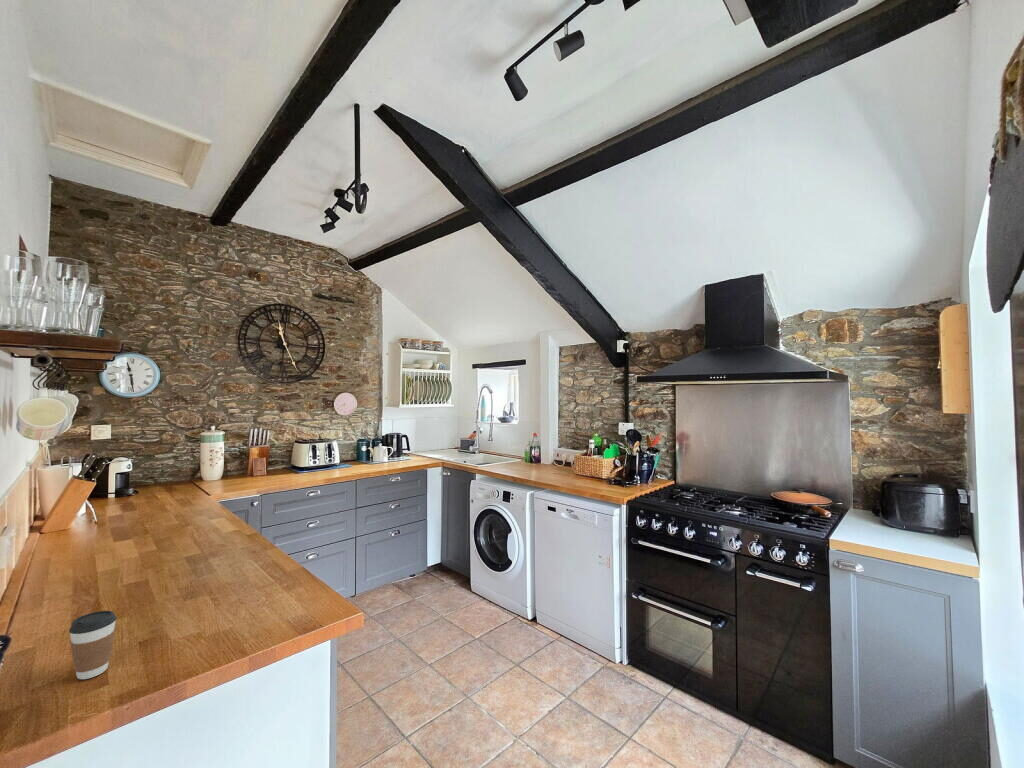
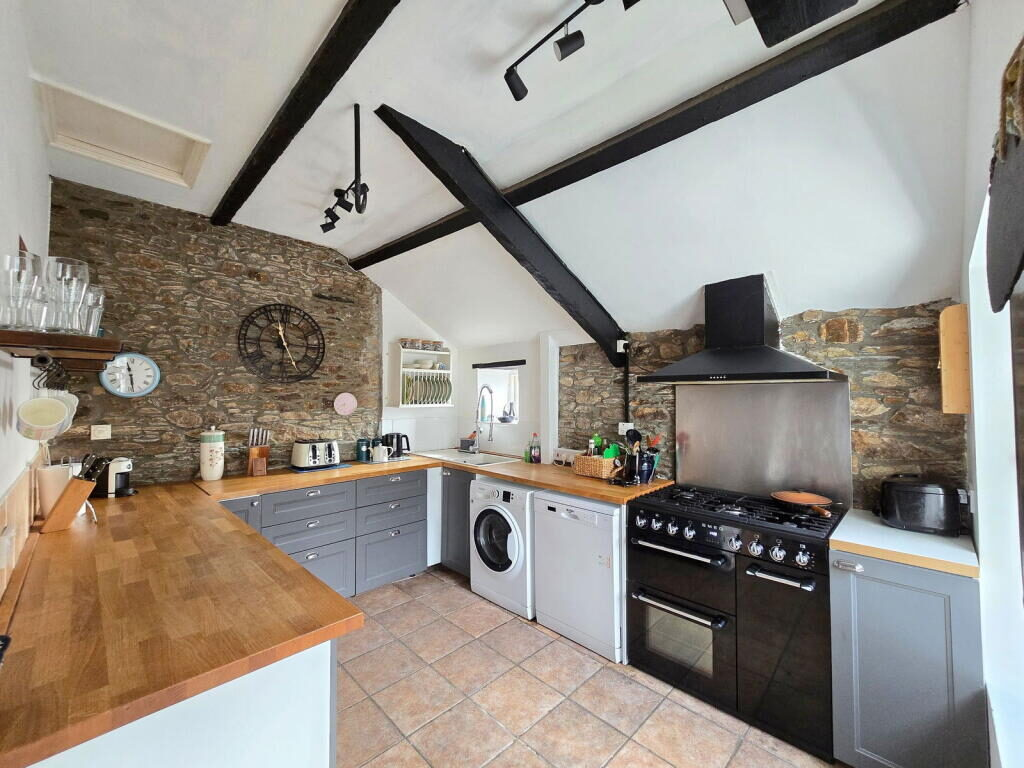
- coffee cup (93, 644)
